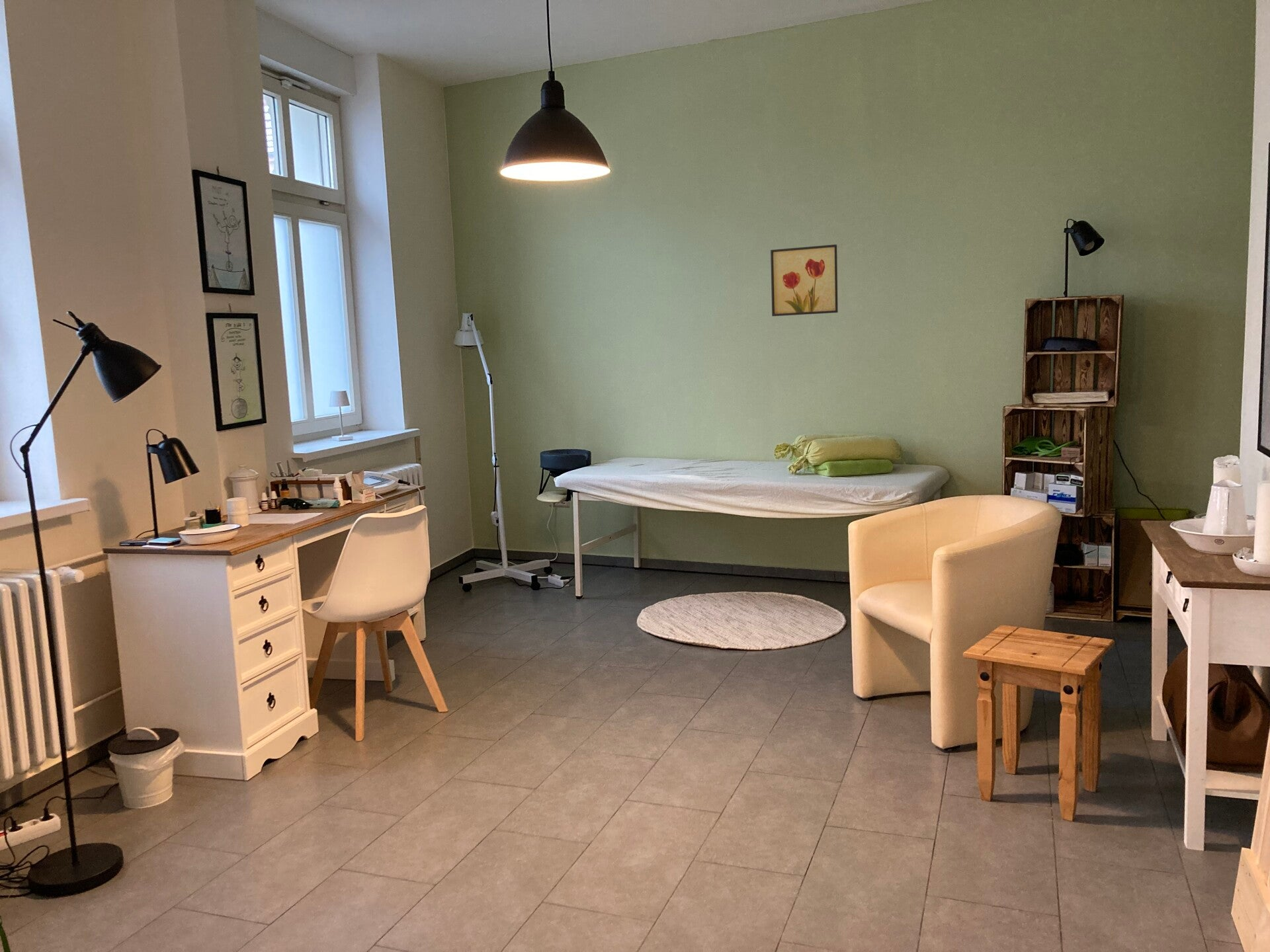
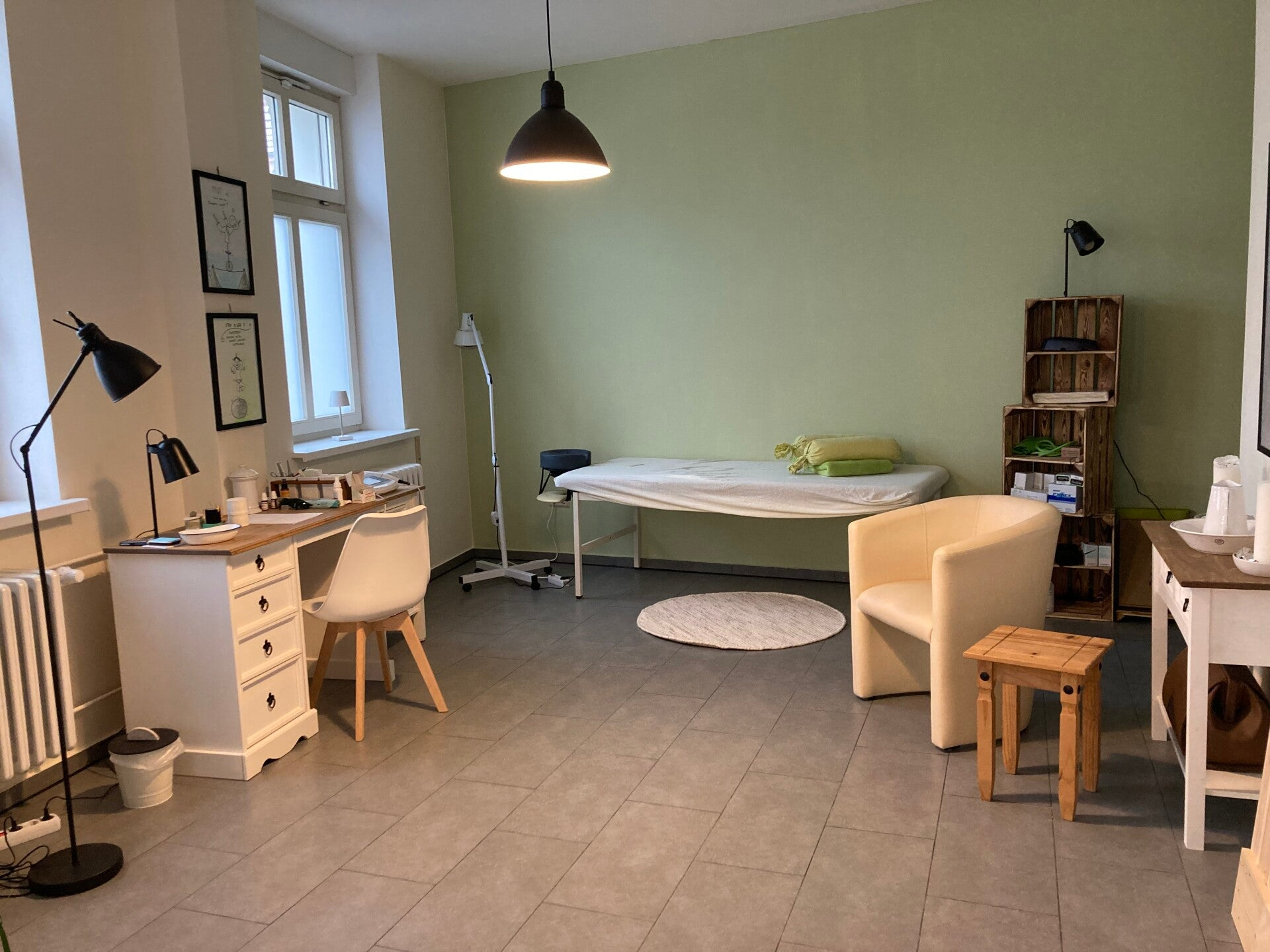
- wall art (804, 281)
